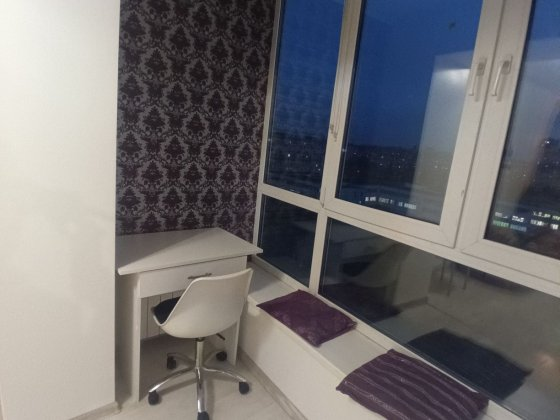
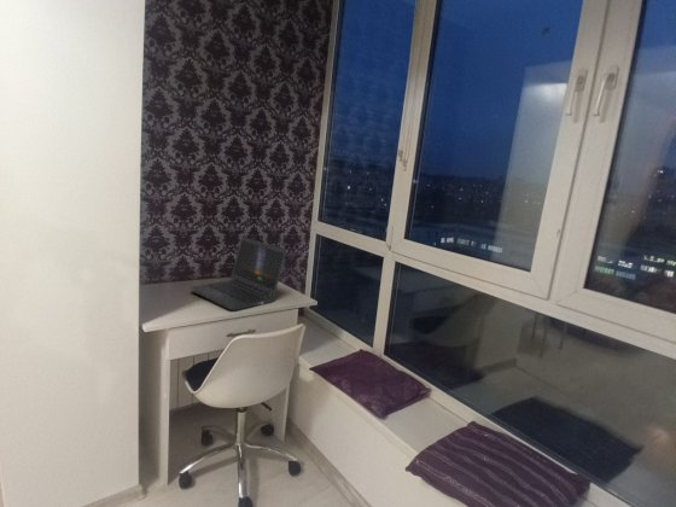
+ laptop computer (237, 270)
